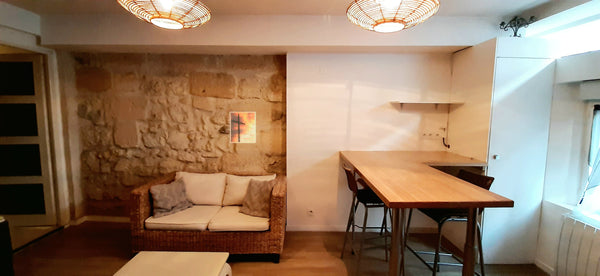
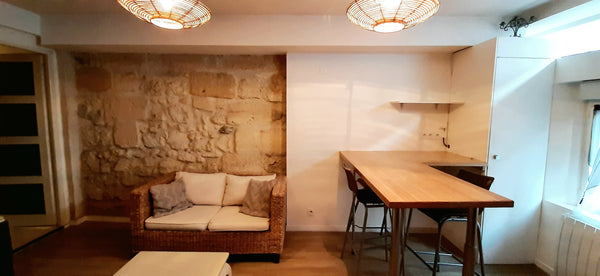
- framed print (242, 127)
